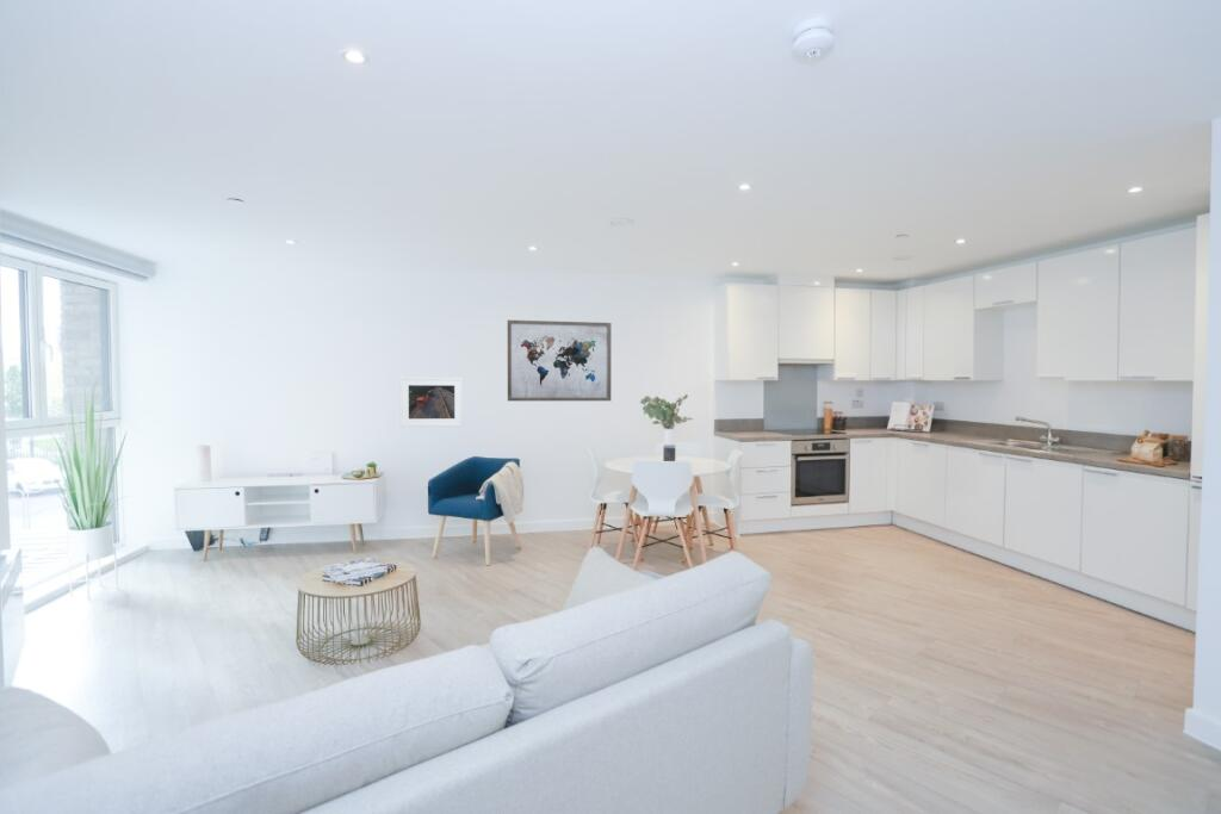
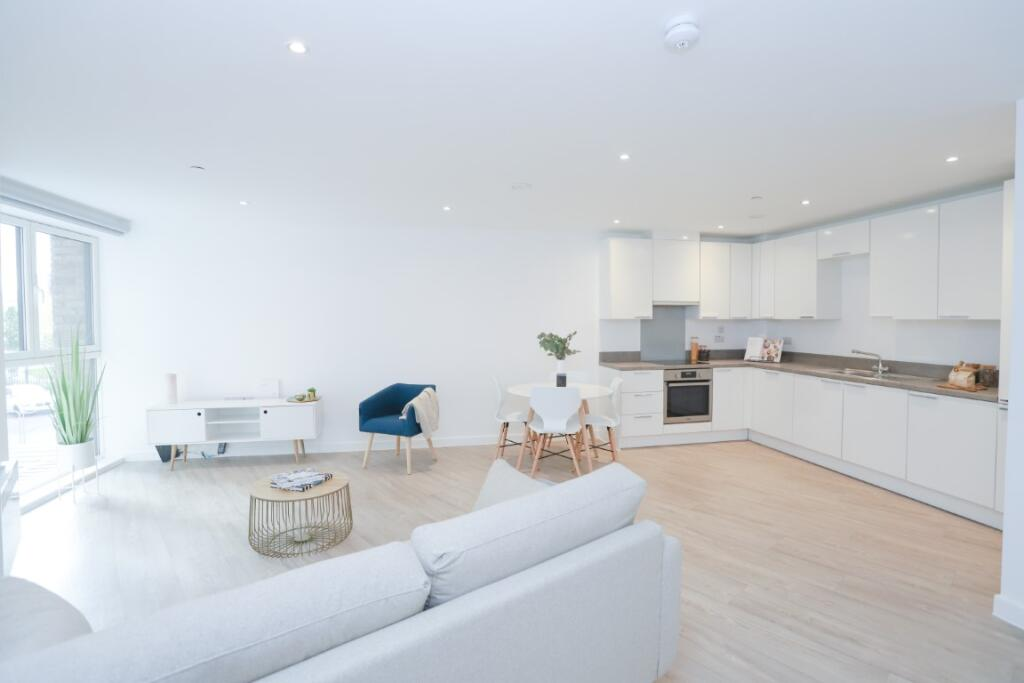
- wall art (559, 361)
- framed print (432, 402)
